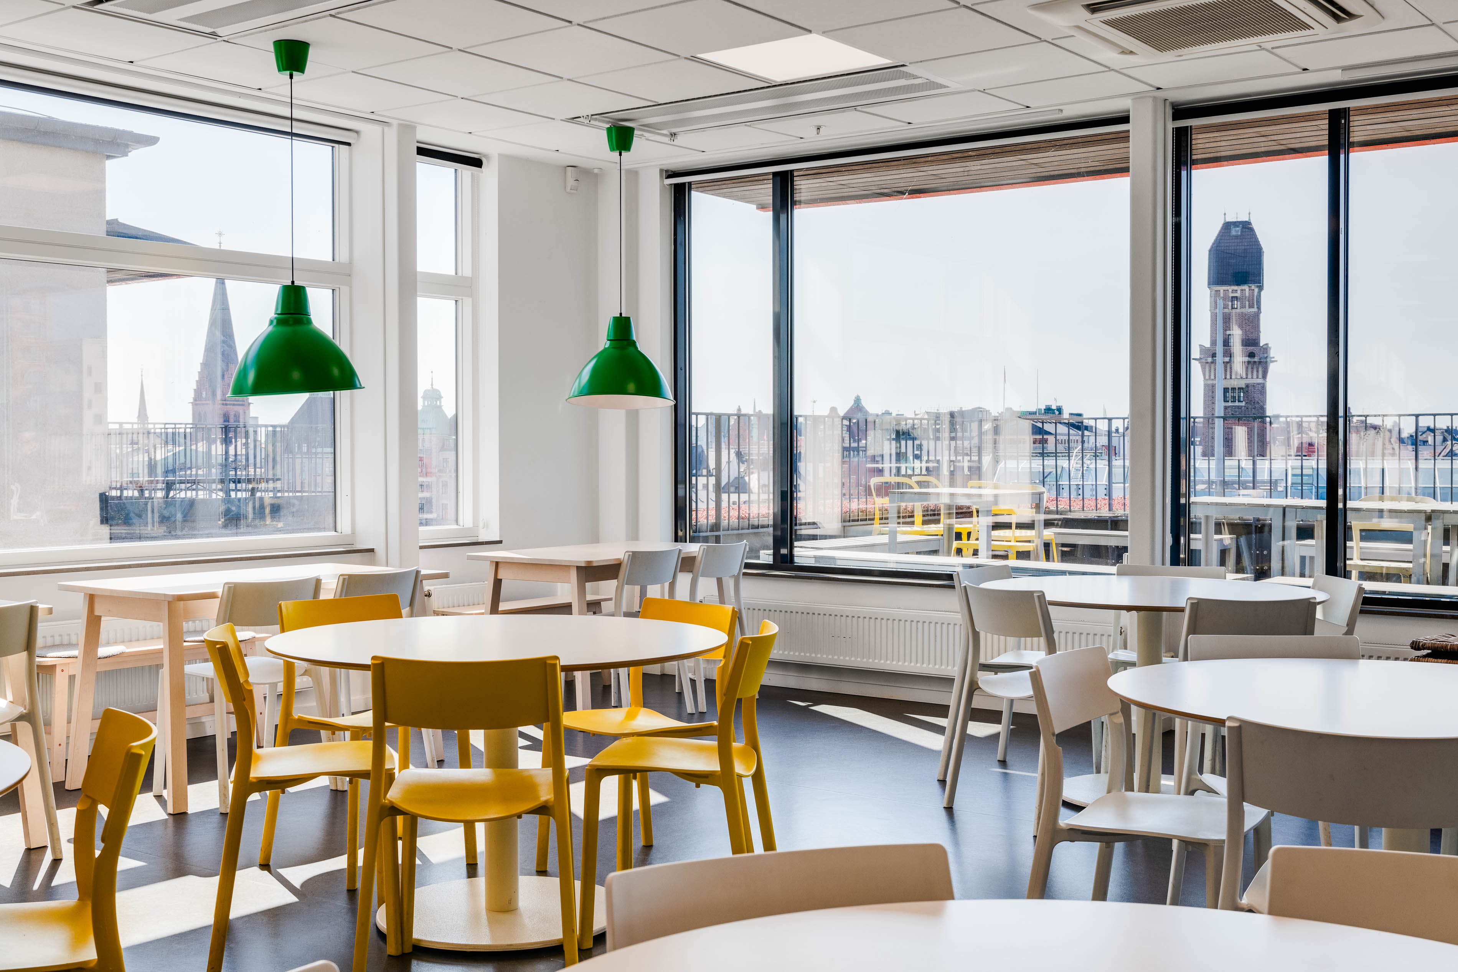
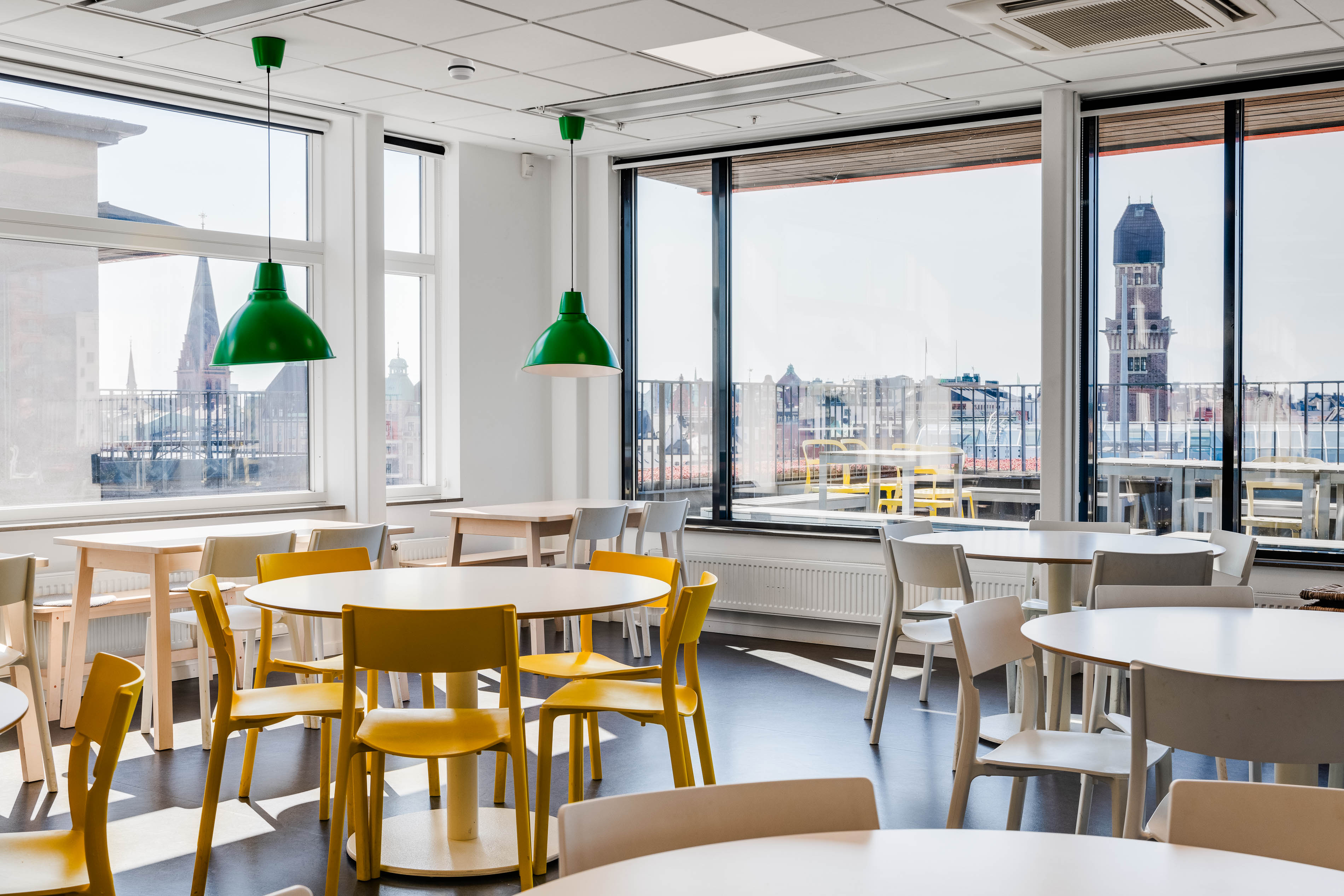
+ smoke detector (461, 69)
